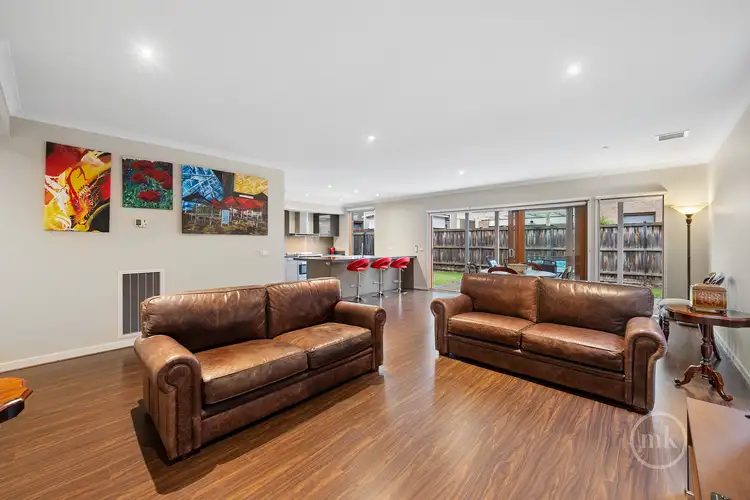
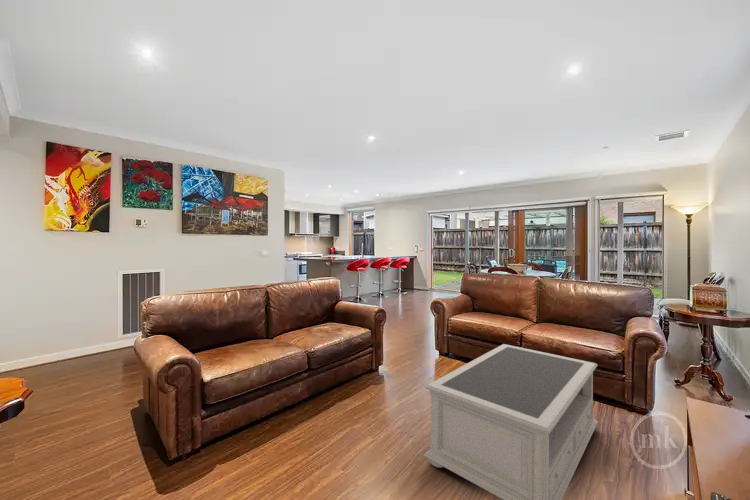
+ coffee table (518, 408)
